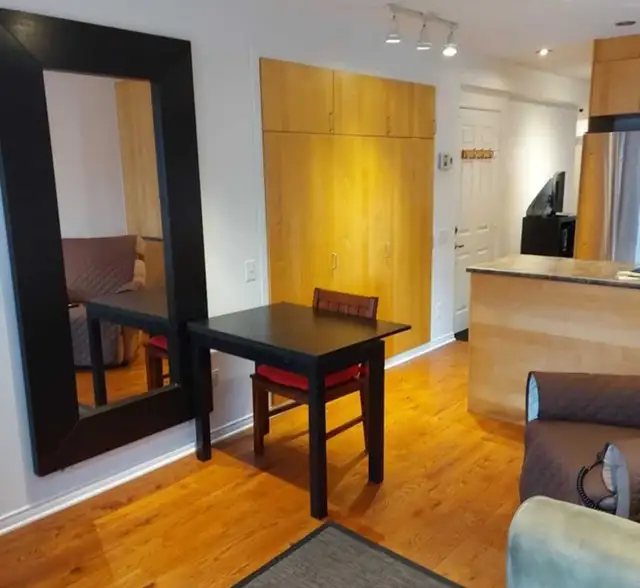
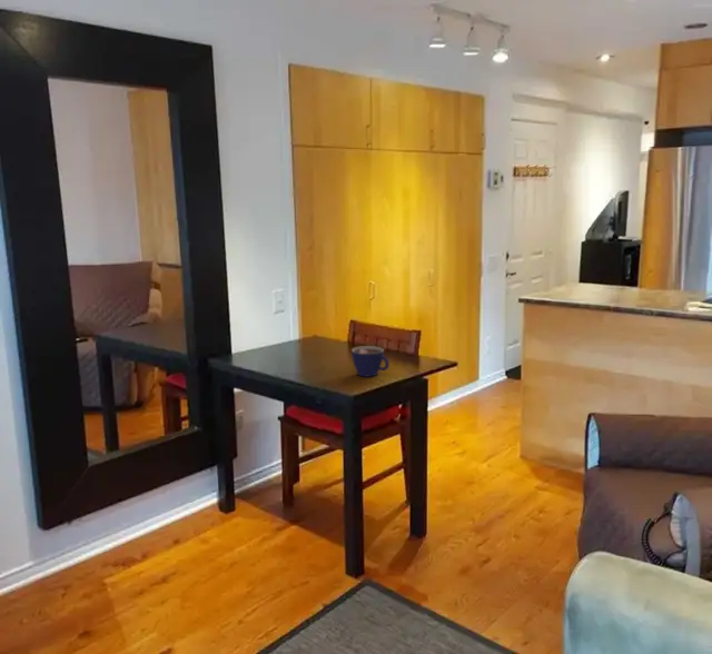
+ cup (372, 361)
